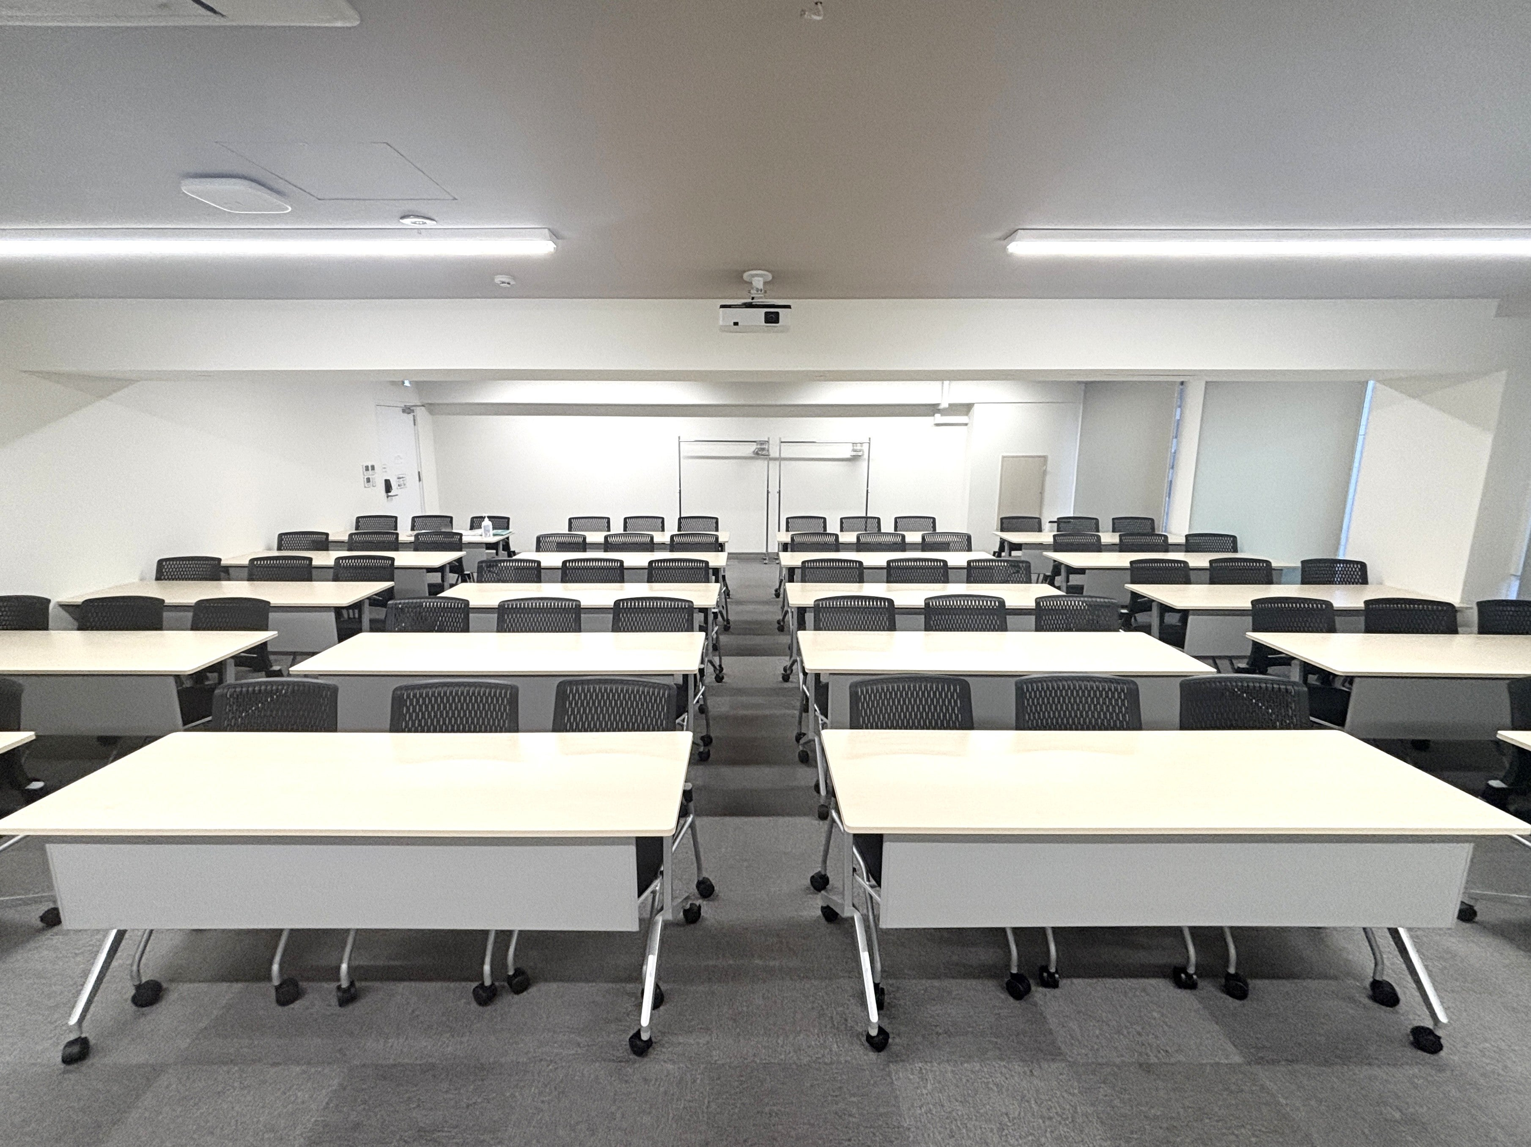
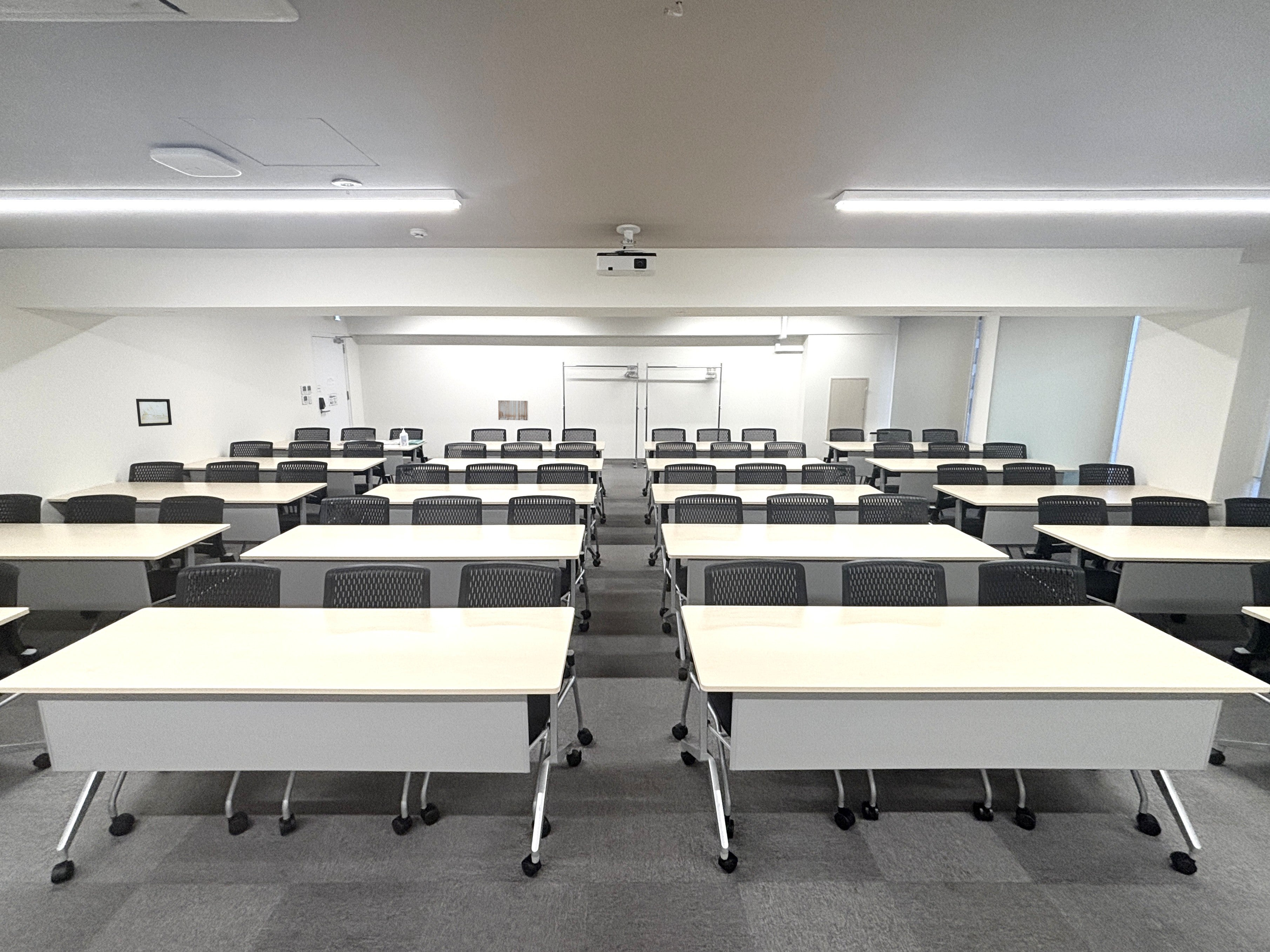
+ wall art (154, 412)
+ wall art (513, 410)
